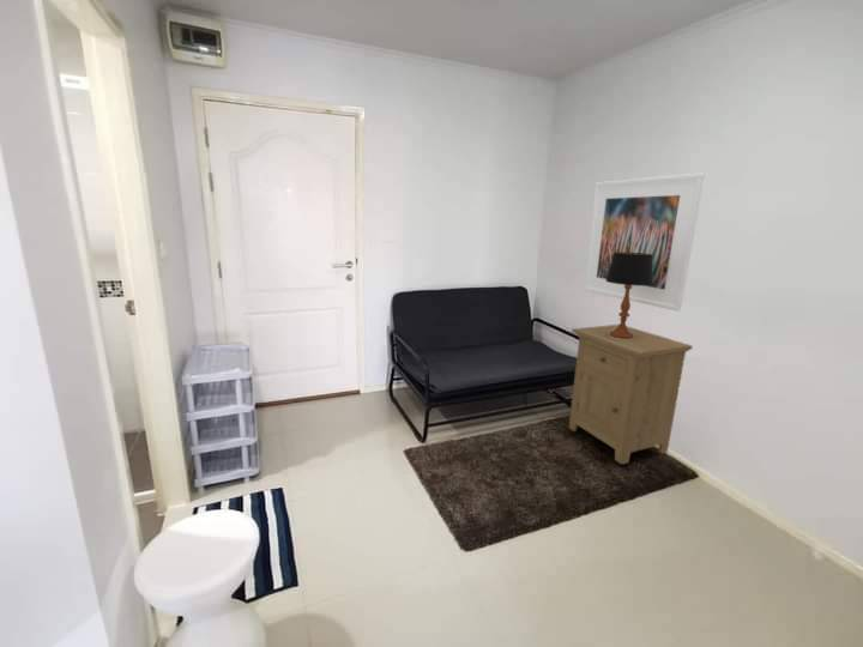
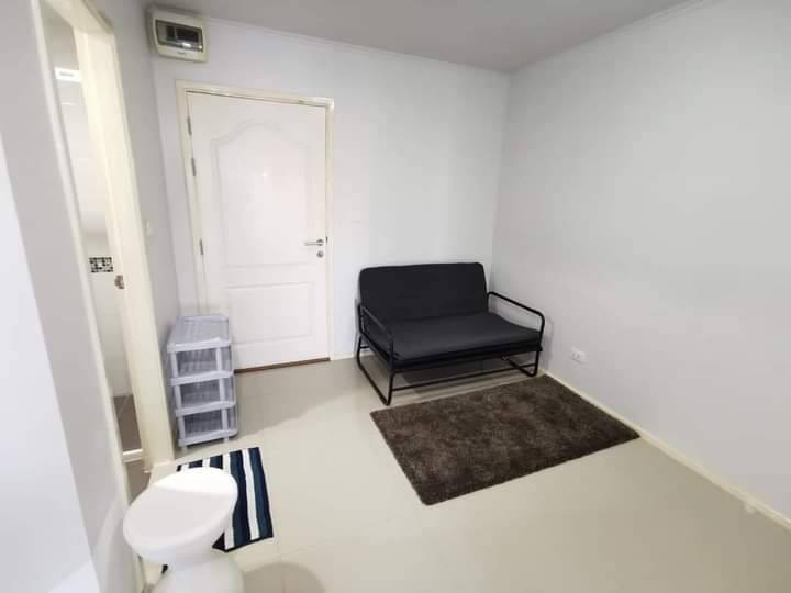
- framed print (634, 241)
- nightstand (621, 389)
- table lamp (626, 295)
